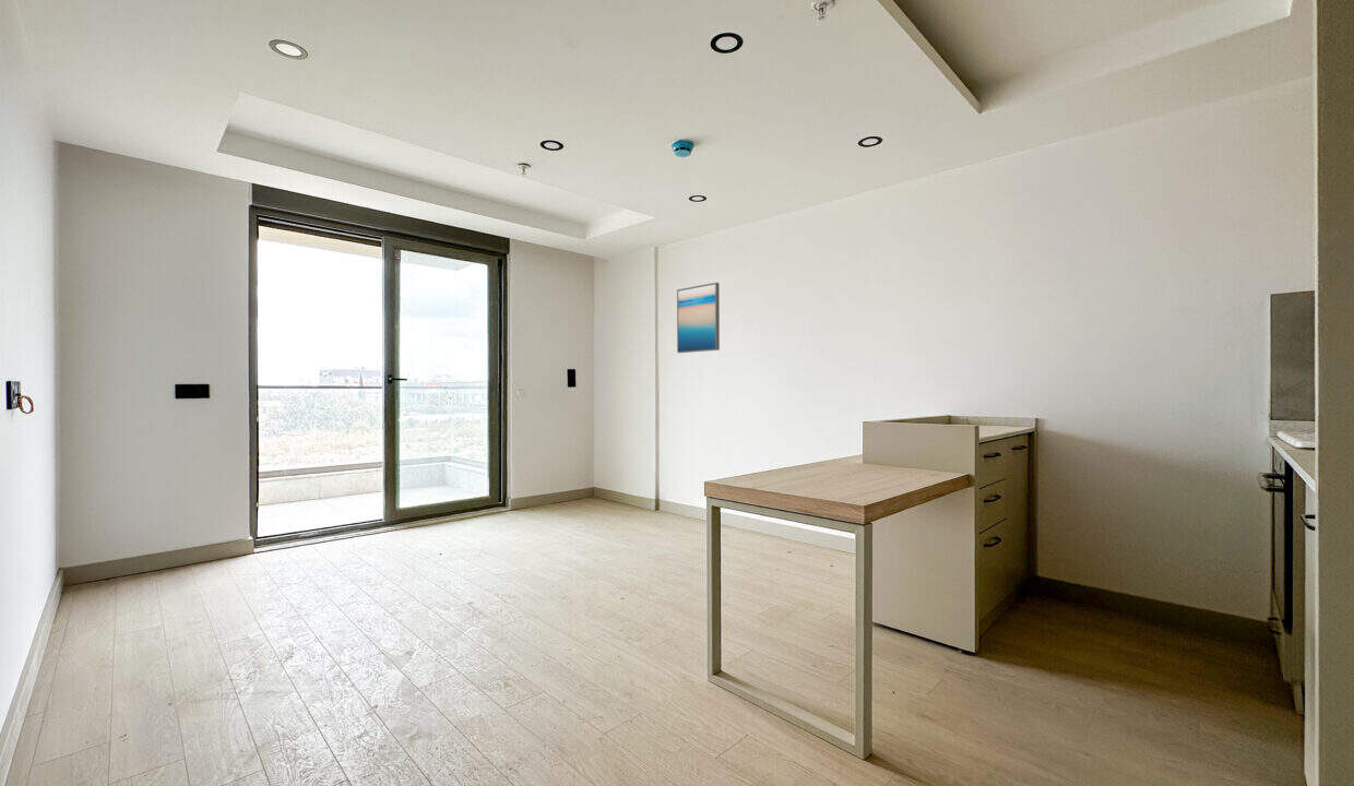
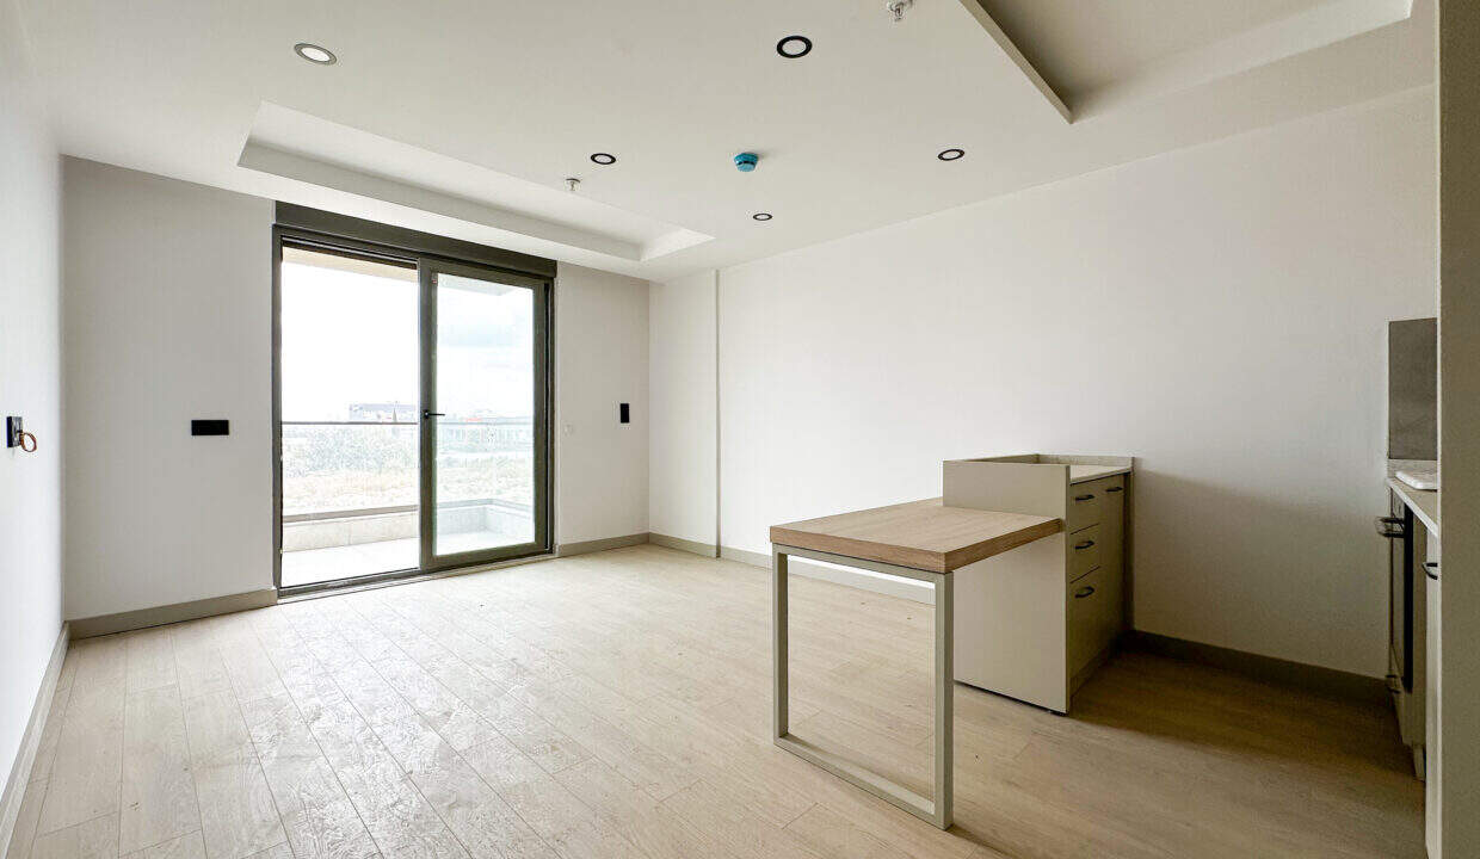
- wall art (697, 319)
